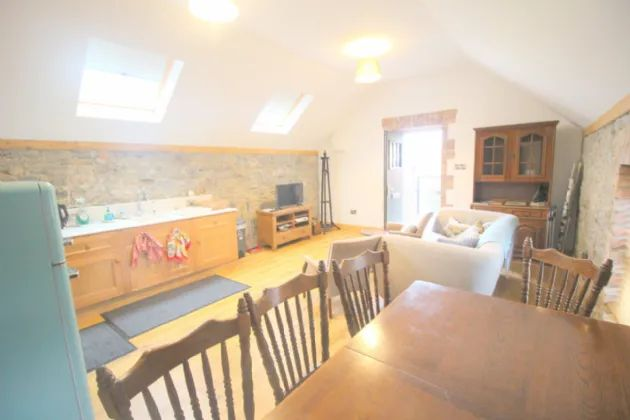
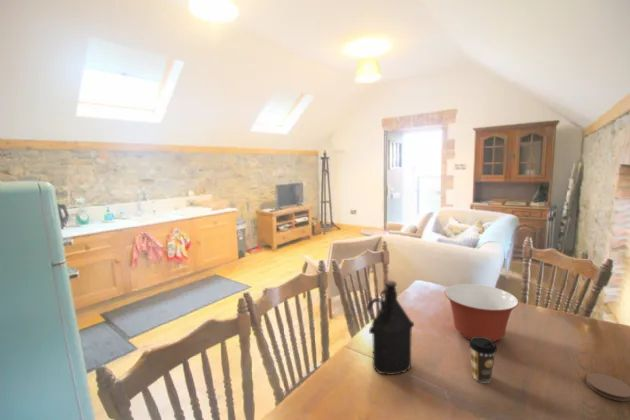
+ bottle (391, 324)
+ coffee cup (482, 359)
+ coaster (608, 386)
+ mixing bowl (479, 315)
